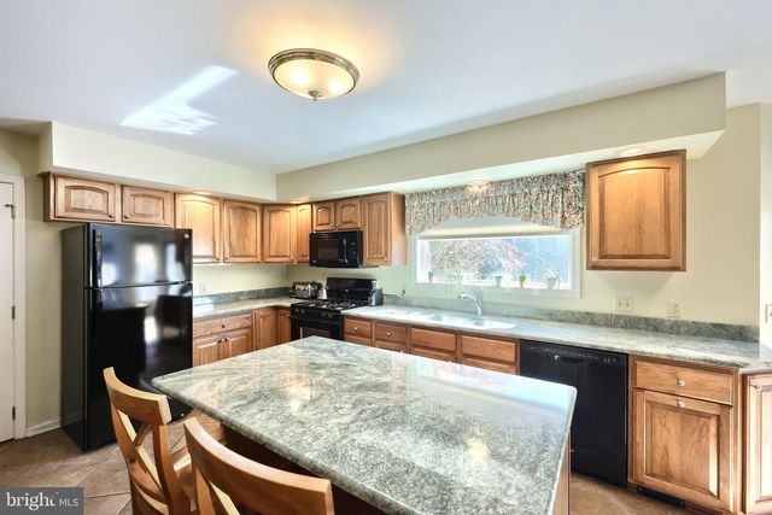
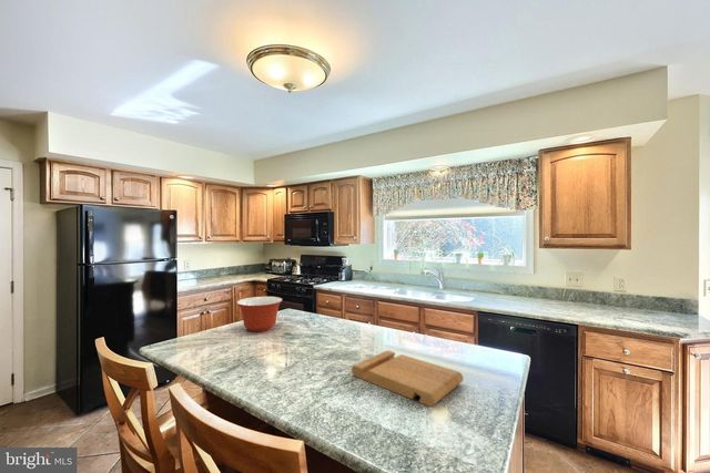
+ cutting board (405, 373)
+ mixing bowl (260, 313)
